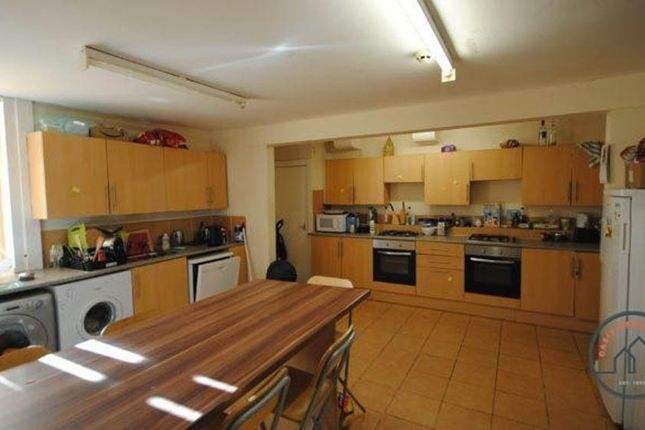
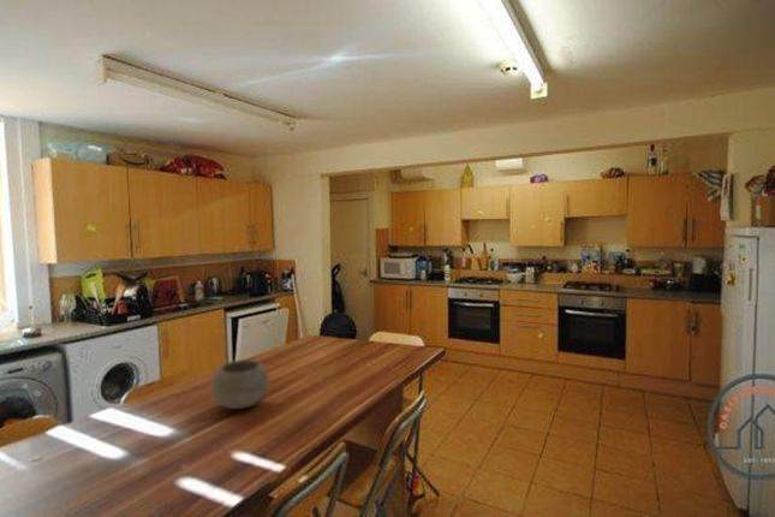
+ bowl (239, 385)
